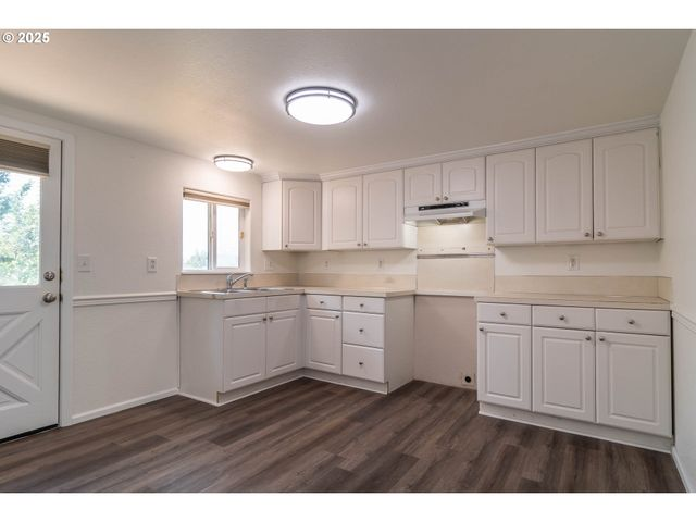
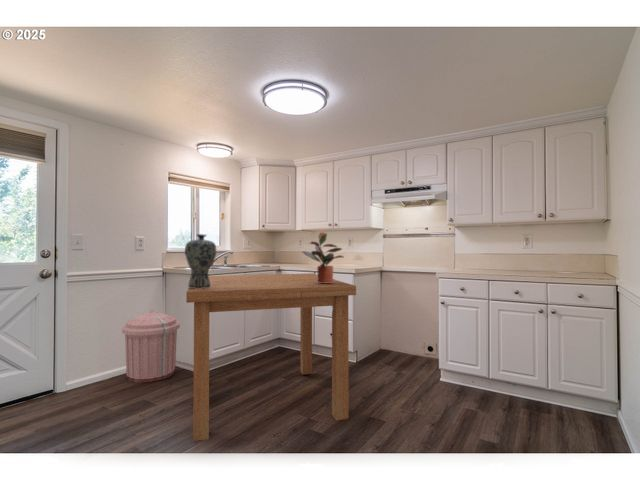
+ potted plant (322, 256)
+ trash can (151, 342)
+ vase (200, 260)
+ dining table (261, 309)
